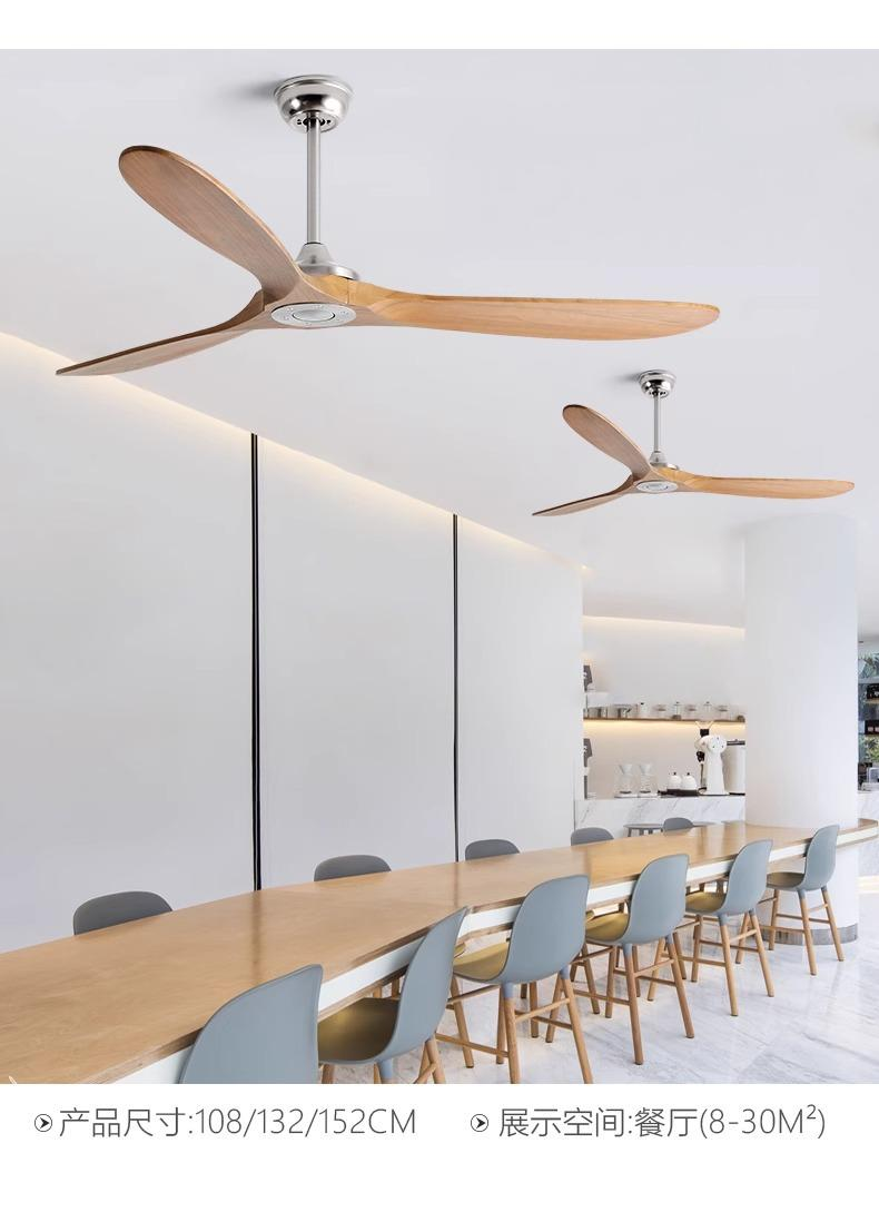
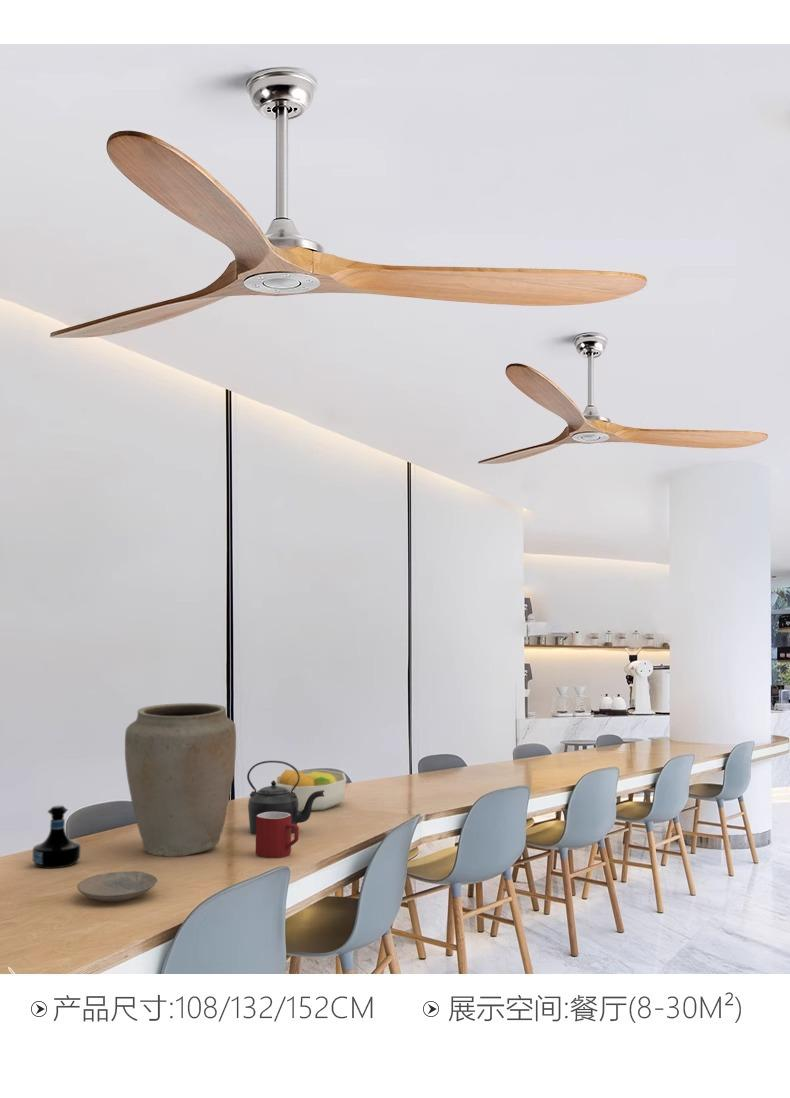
+ kettle (285, 795)
+ mug (278, 835)
+ vase (180, 777)
+ fruit bowl (310, 785)
+ plate (117, 888)
+ tequila bottle (57, 834)
